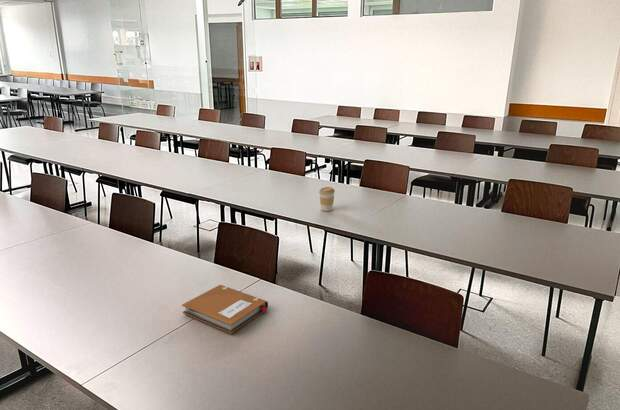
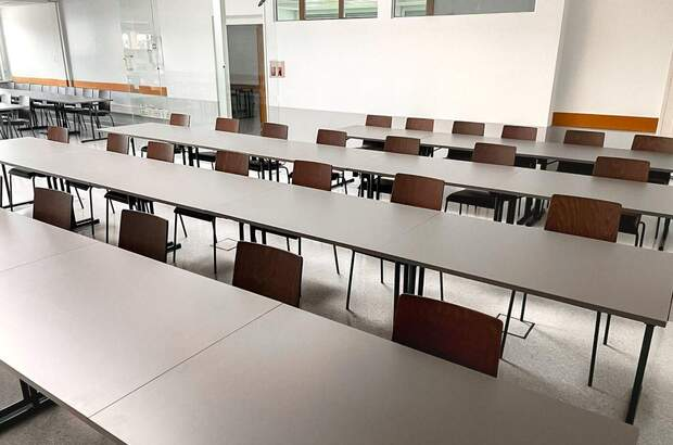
- coffee cup (326, 198)
- notebook (227, 307)
